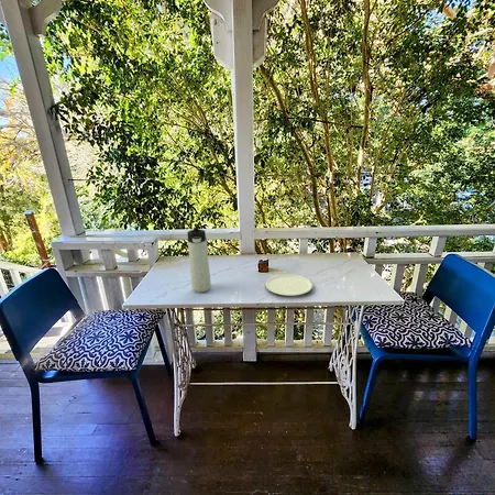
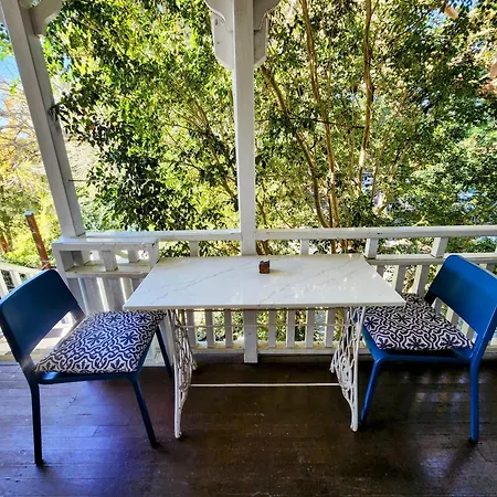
- thermos bottle (198, 261)
- plate (288, 285)
